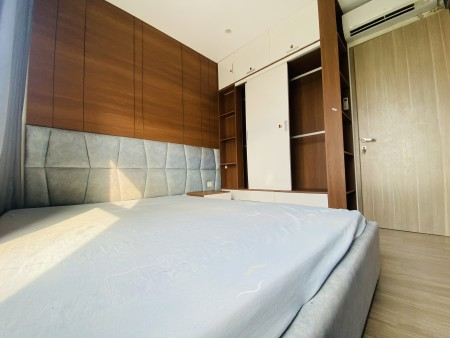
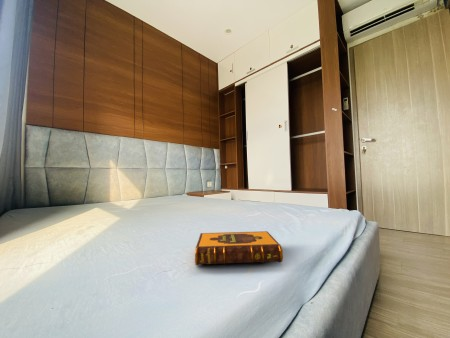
+ hardback book (236, 246)
